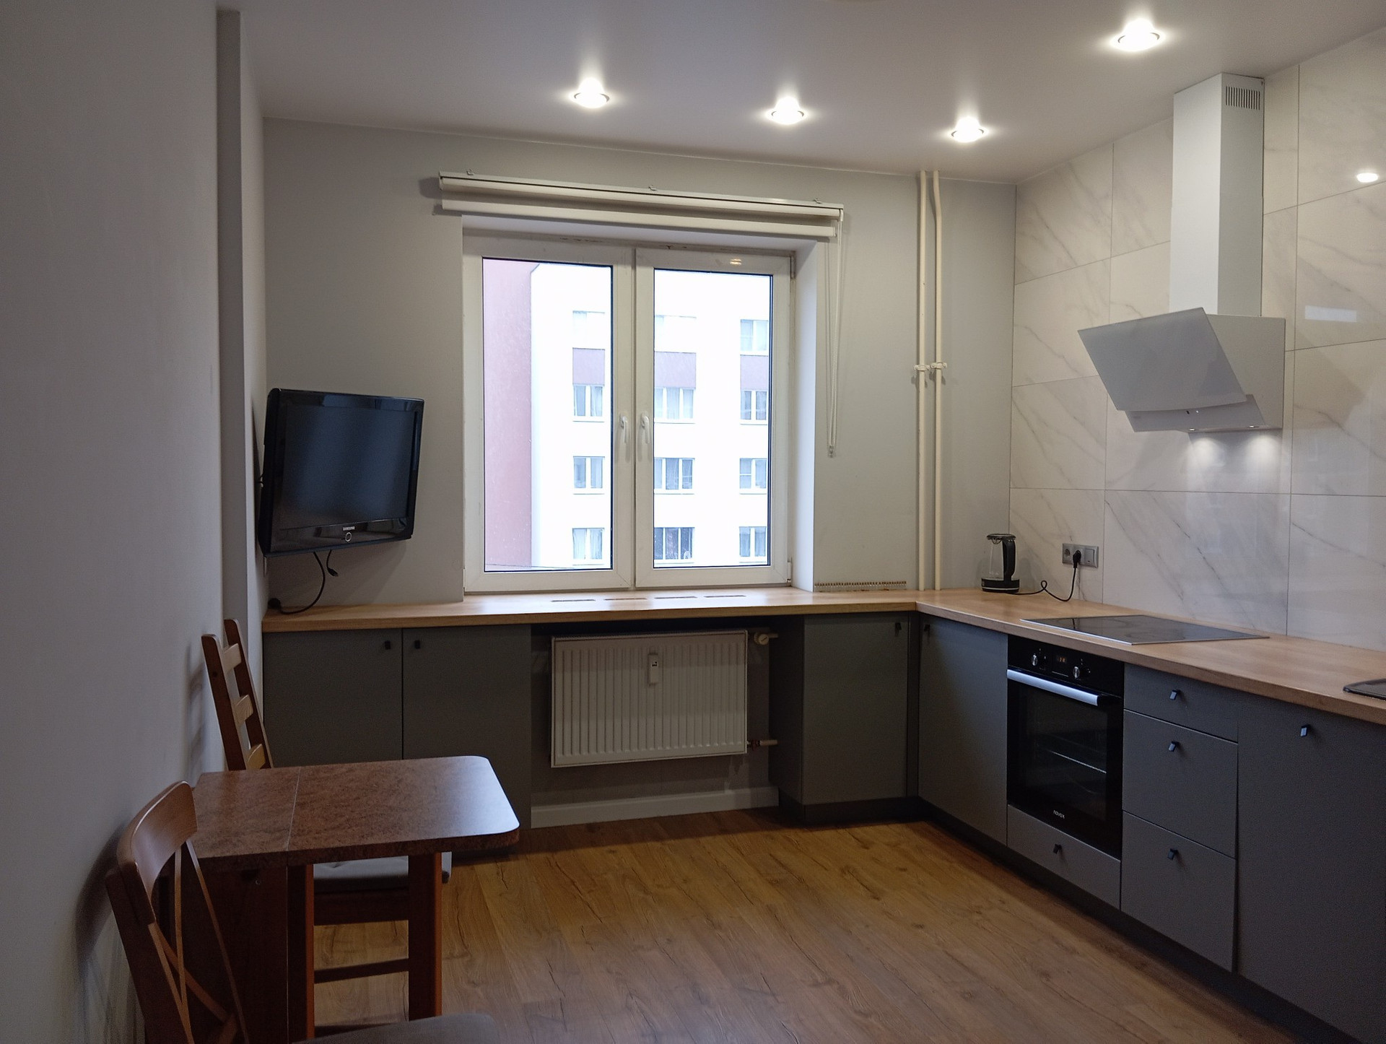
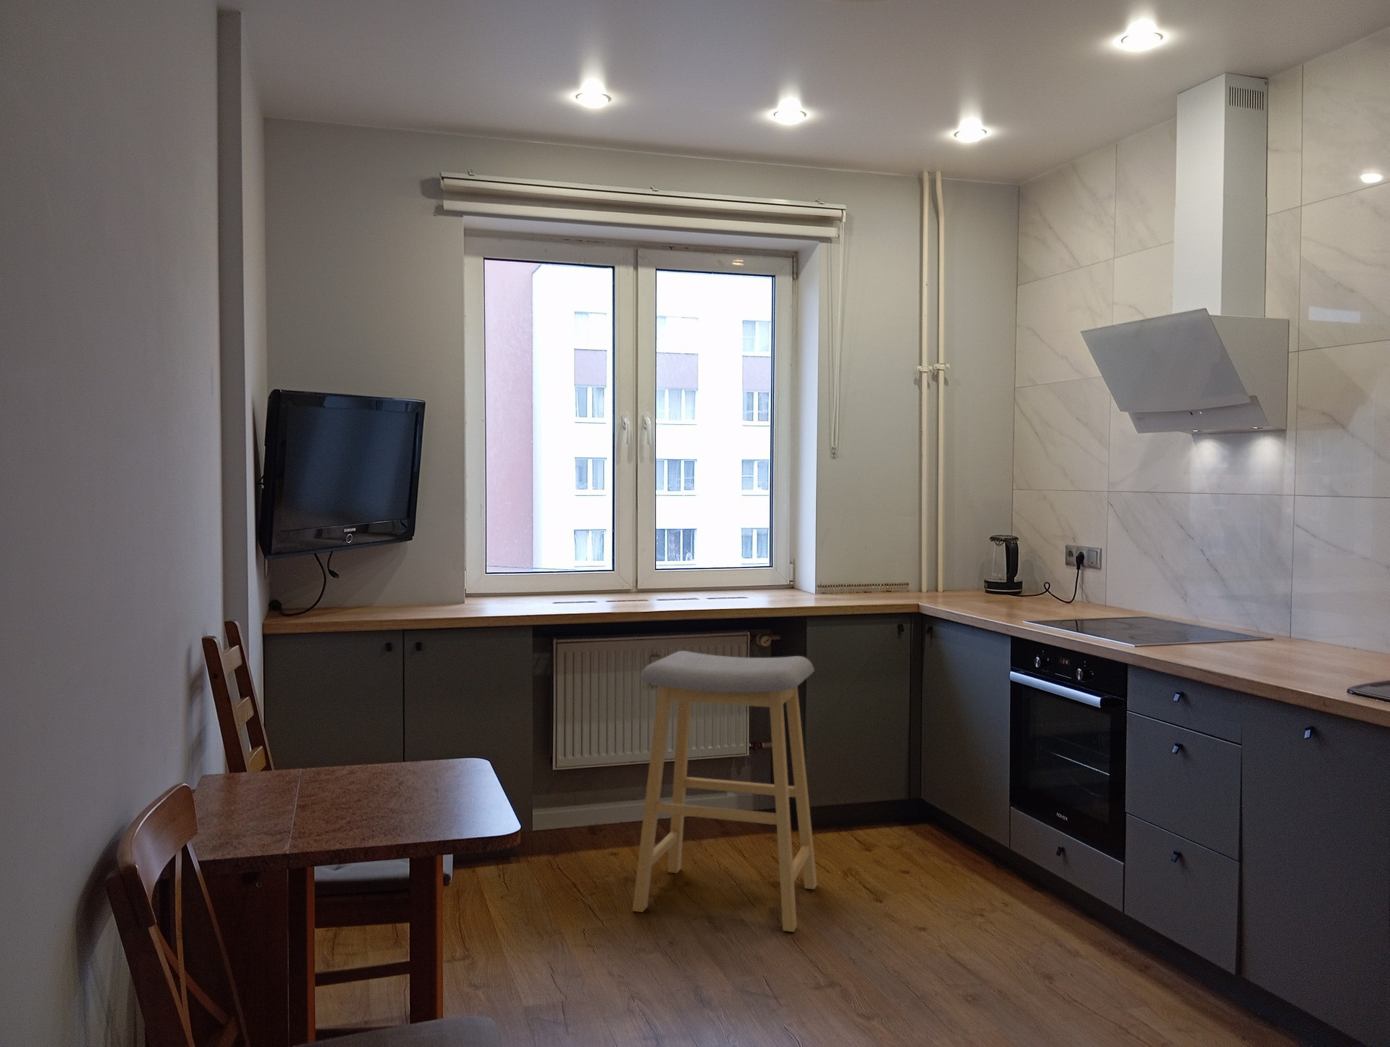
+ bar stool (728, 781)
